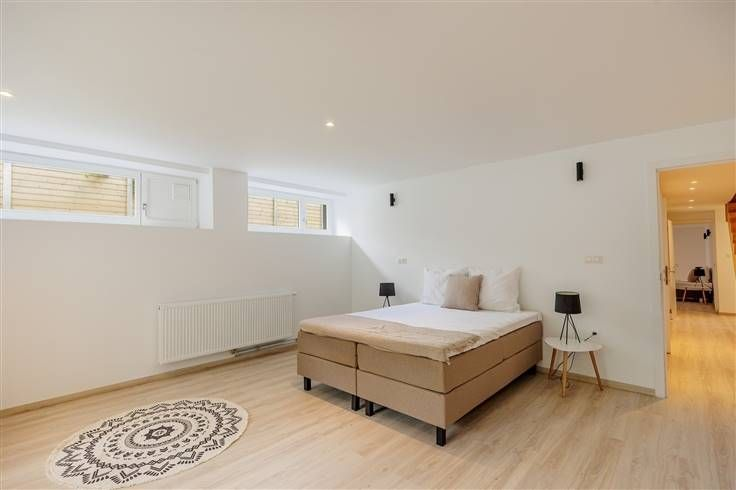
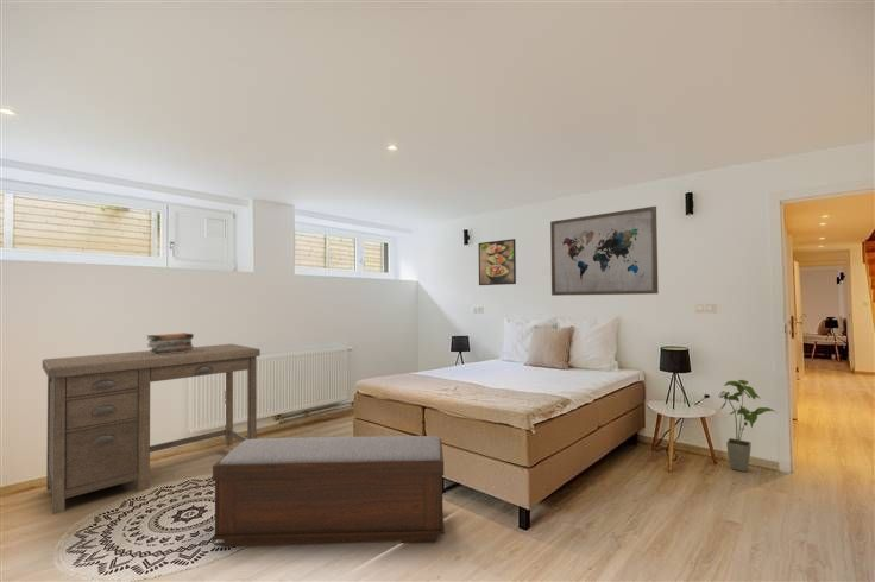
+ wall art (599, 254)
+ bench (336, 486)
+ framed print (496, 262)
+ house plant (745, 424)
+ book stack (170, 343)
+ desk (149, 412)
